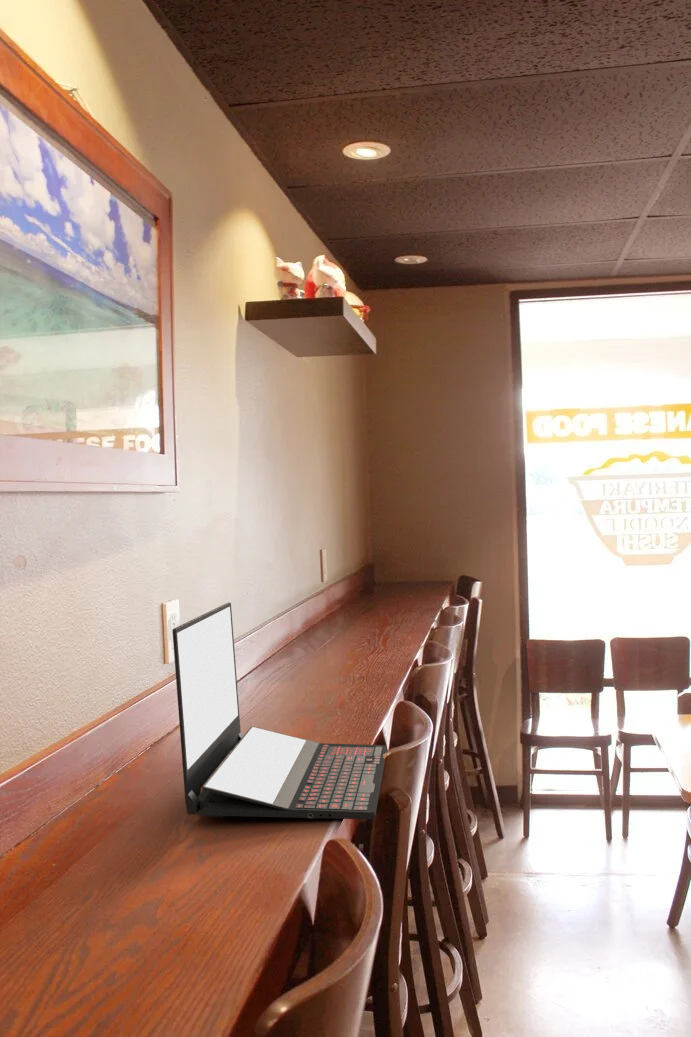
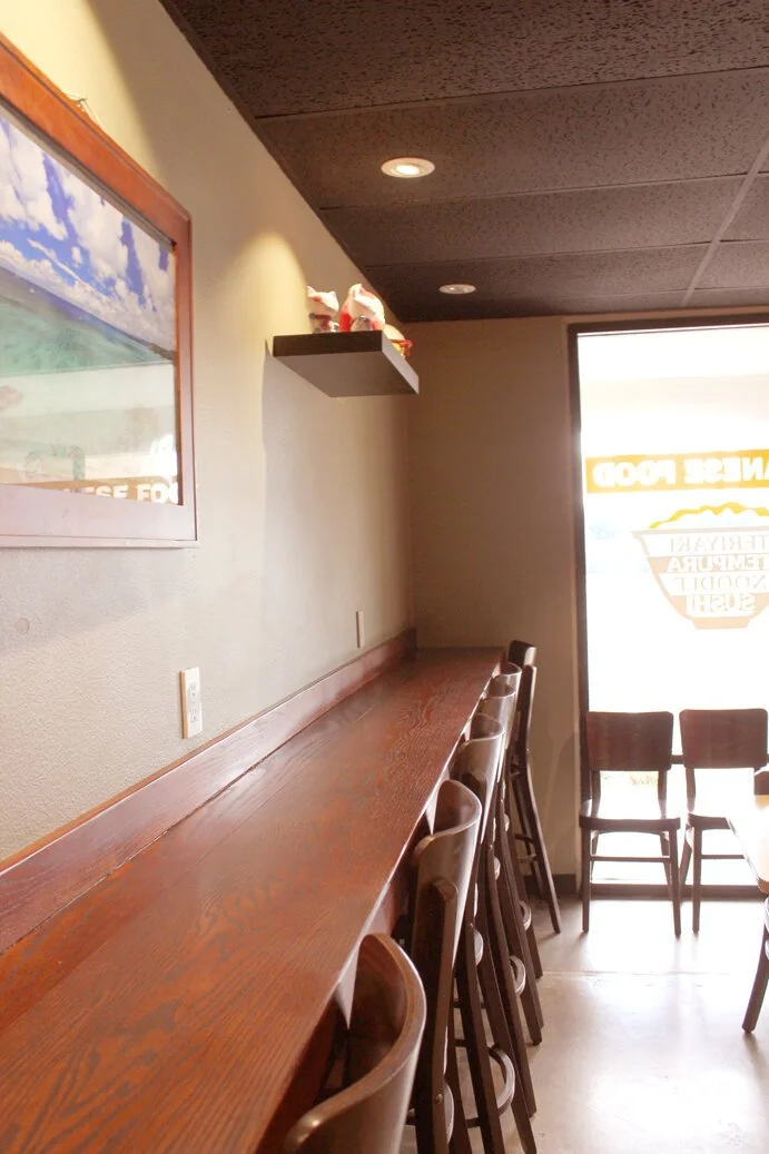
- laptop (281, 733)
